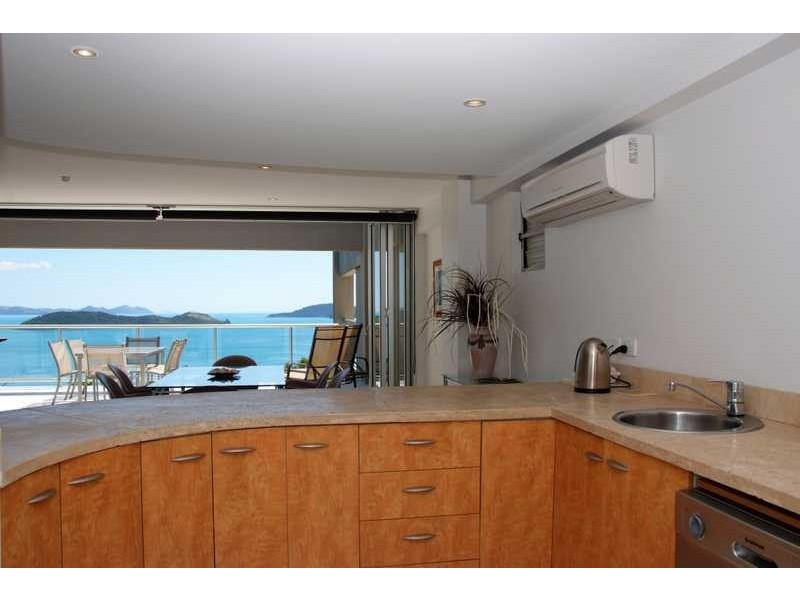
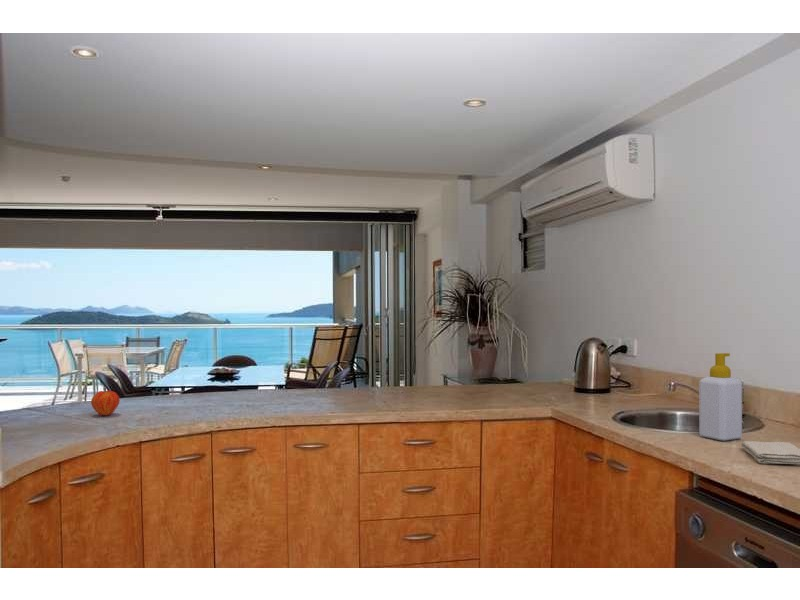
+ soap bottle (720, 395)
+ washcloth (773, 451)
+ fruit (105, 401)
